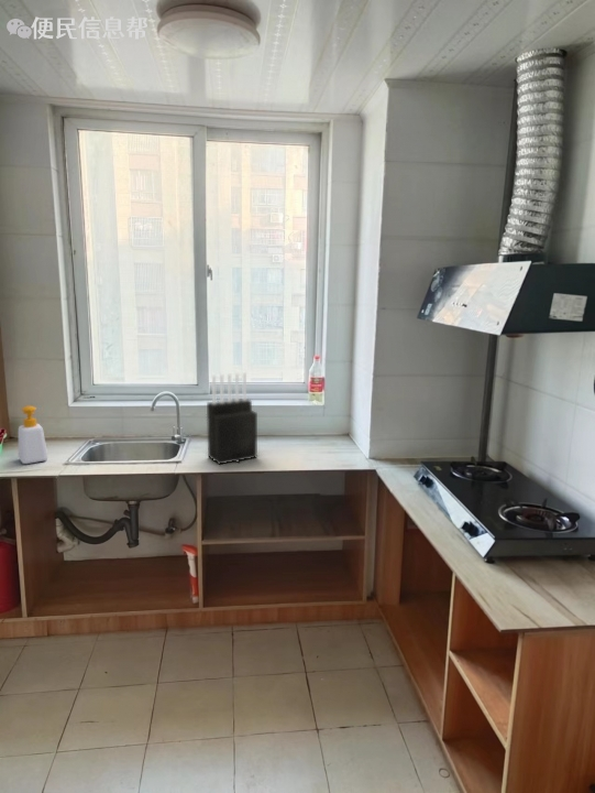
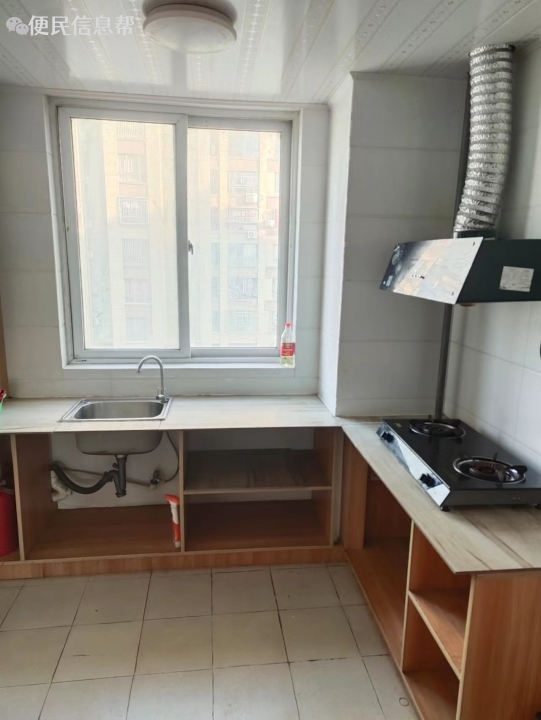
- soap bottle (32, 434)
- knife block (233, 416)
